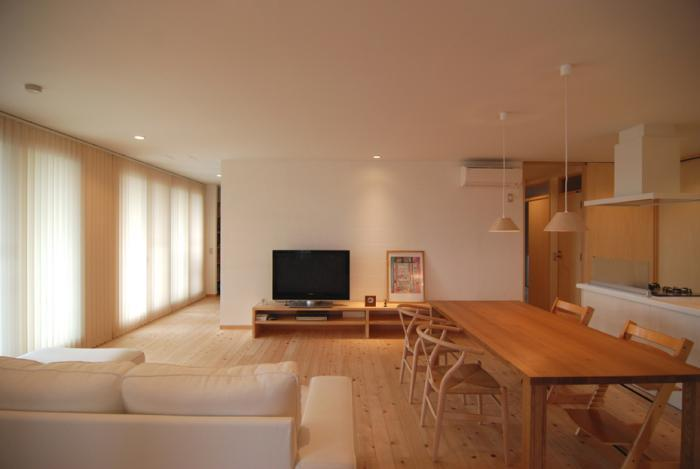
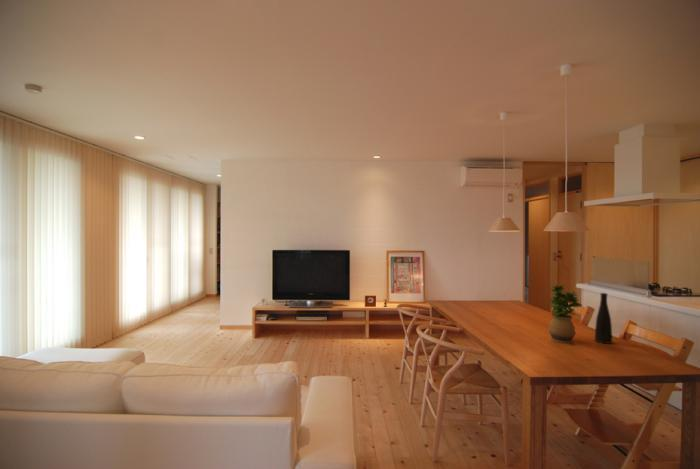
+ vase (603, 317)
+ potted plant (563, 313)
